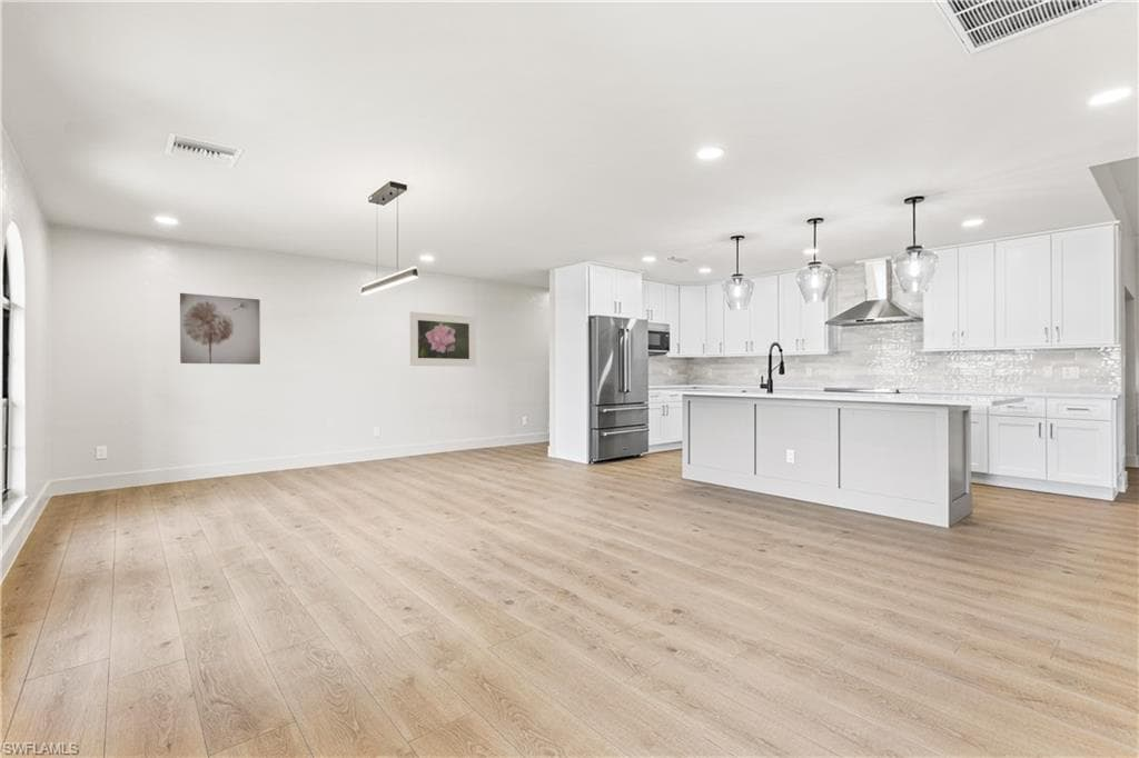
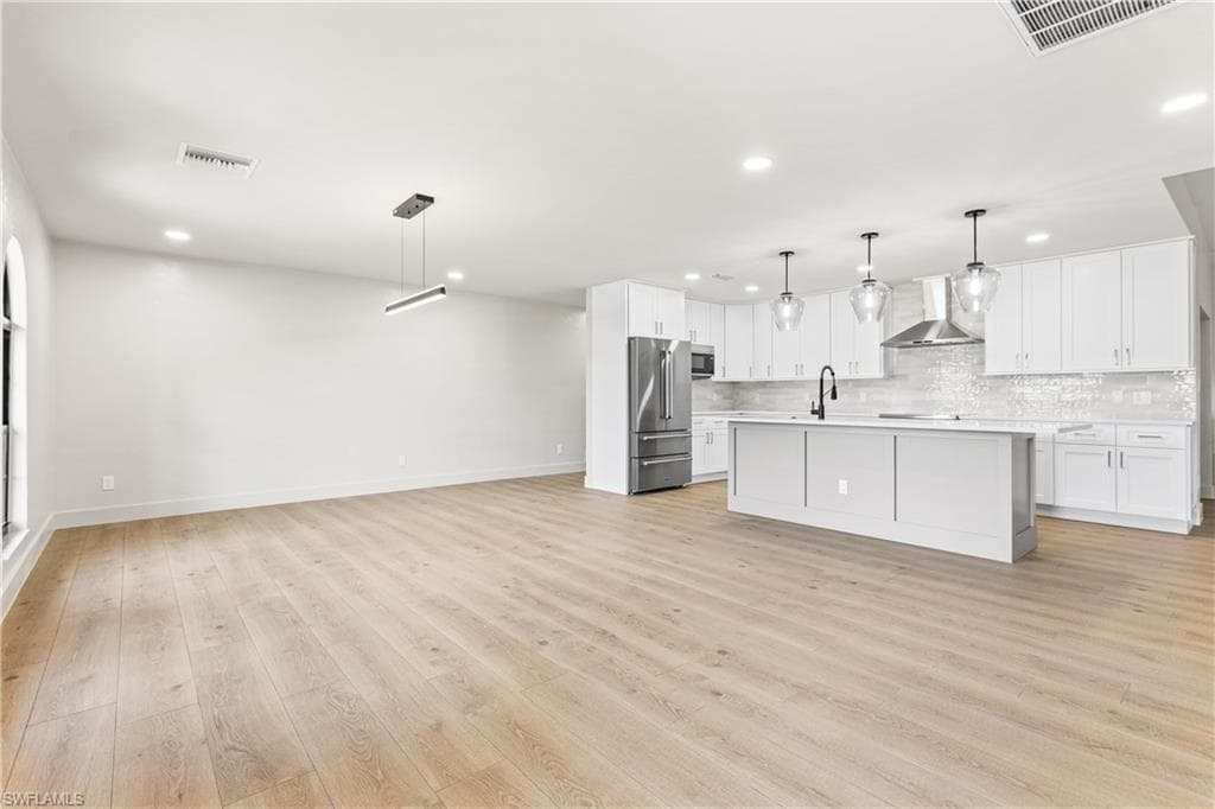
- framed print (444, 340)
- wall art (221, 330)
